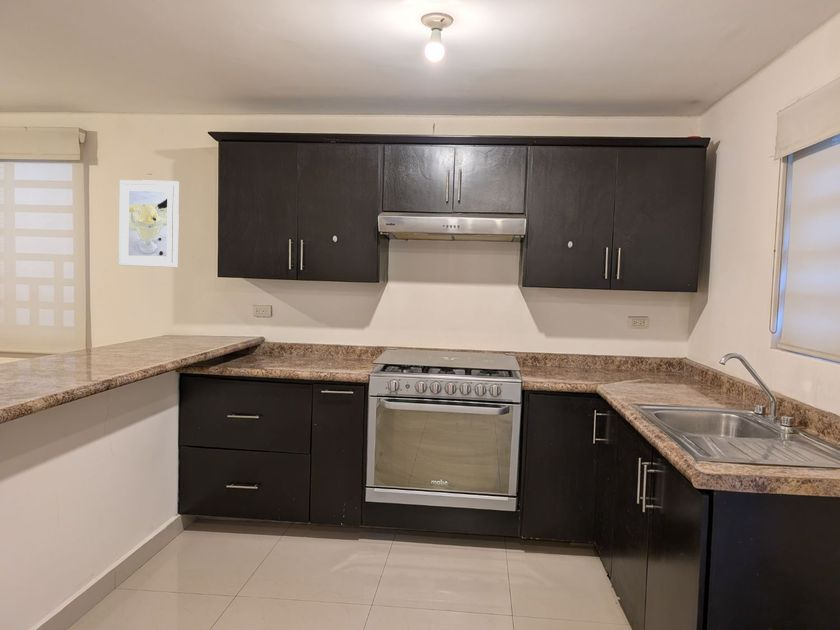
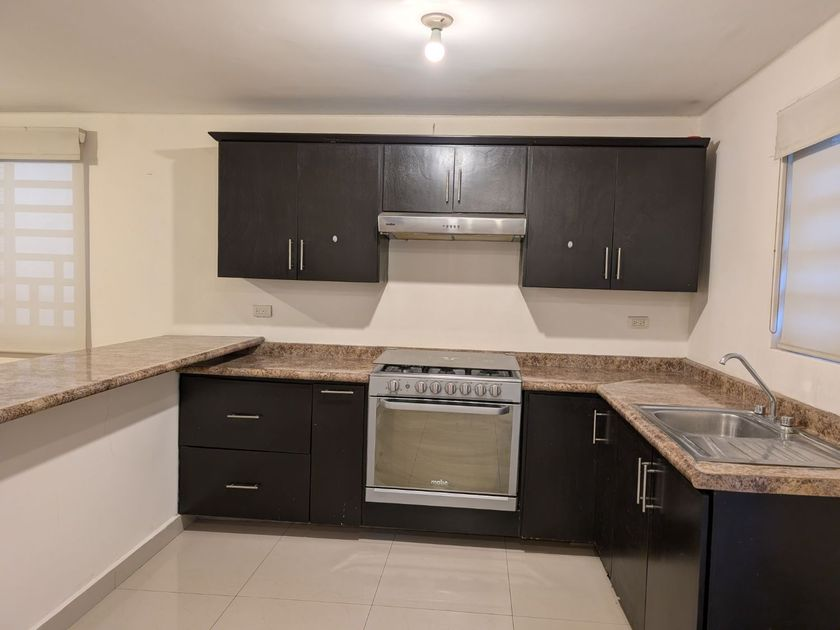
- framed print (148, 223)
